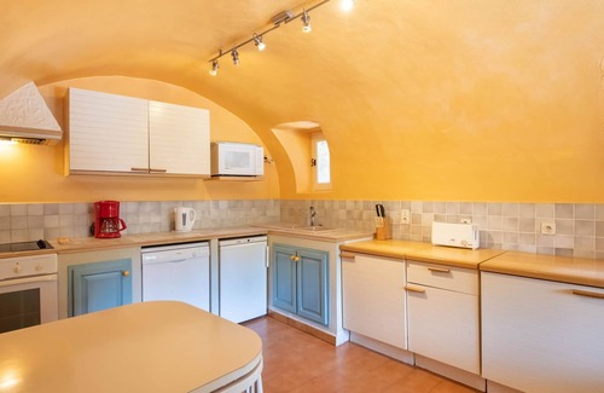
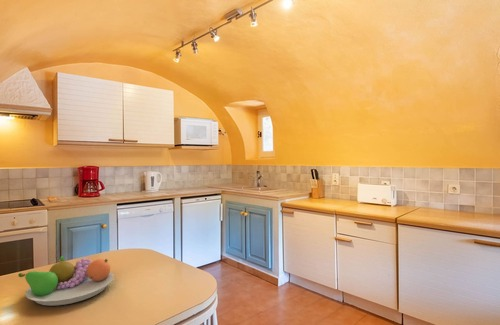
+ fruit bowl (69, 275)
